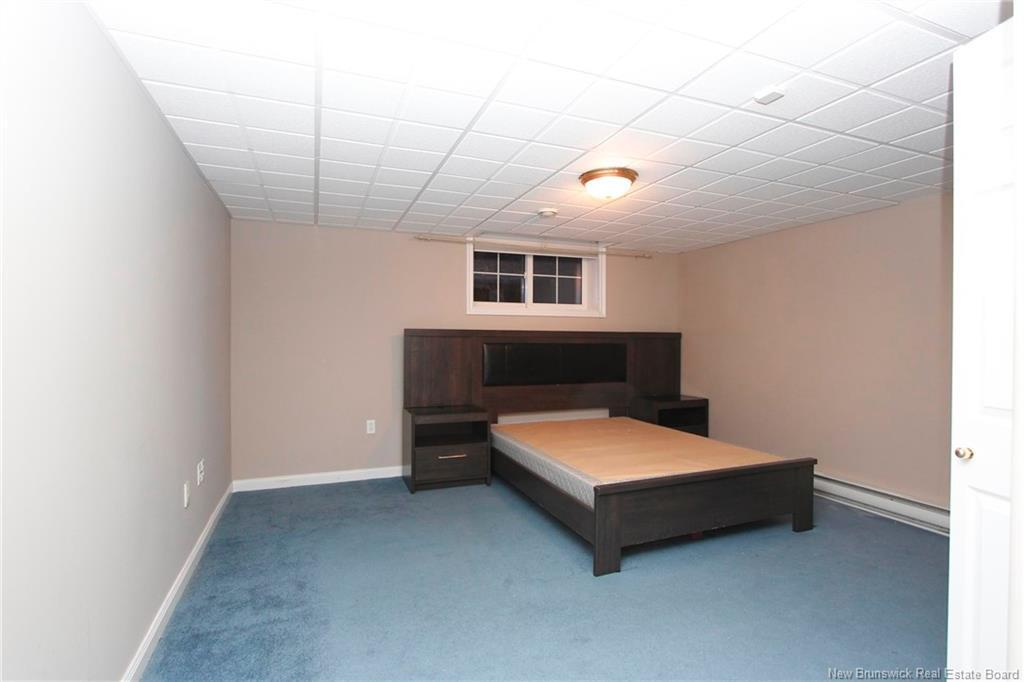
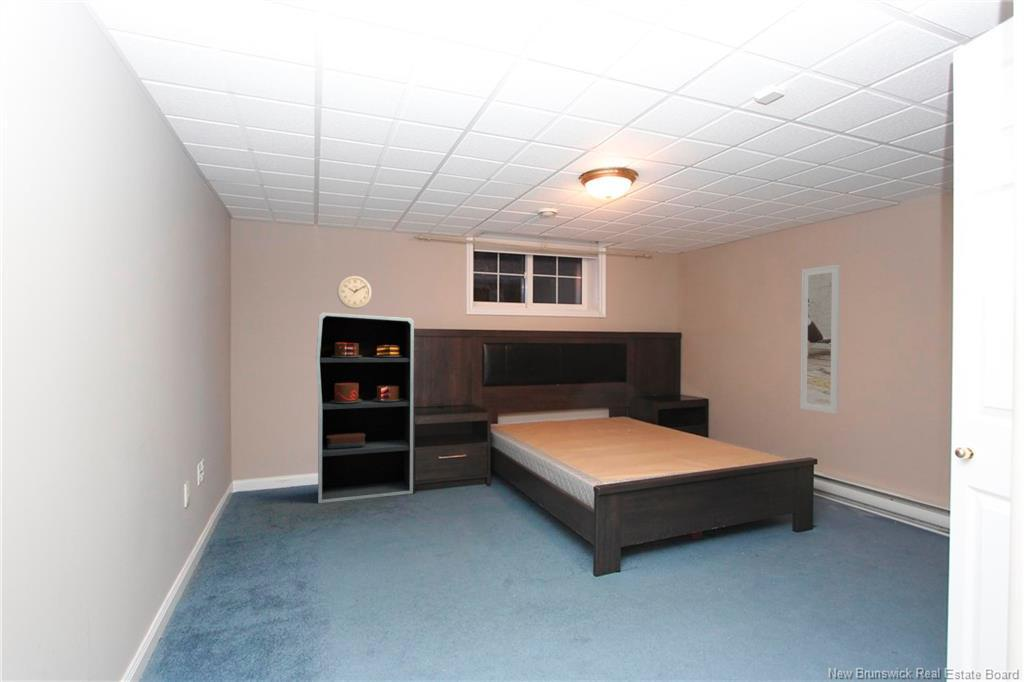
+ bookshelf (364, 403)
+ wall clock (354, 292)
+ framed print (819, 339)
